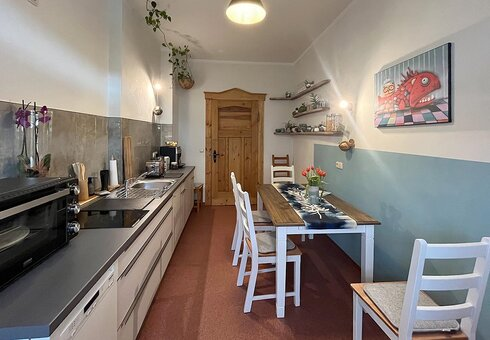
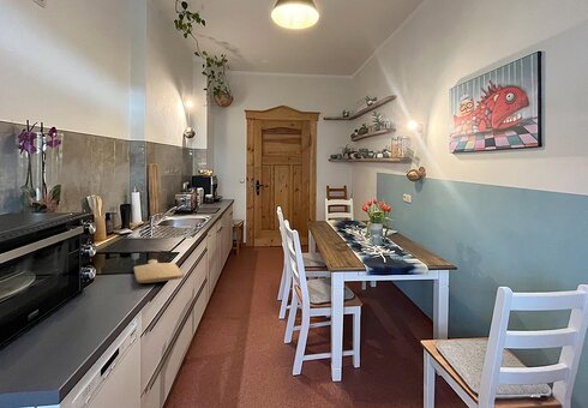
+ chopping board (156, 269)
